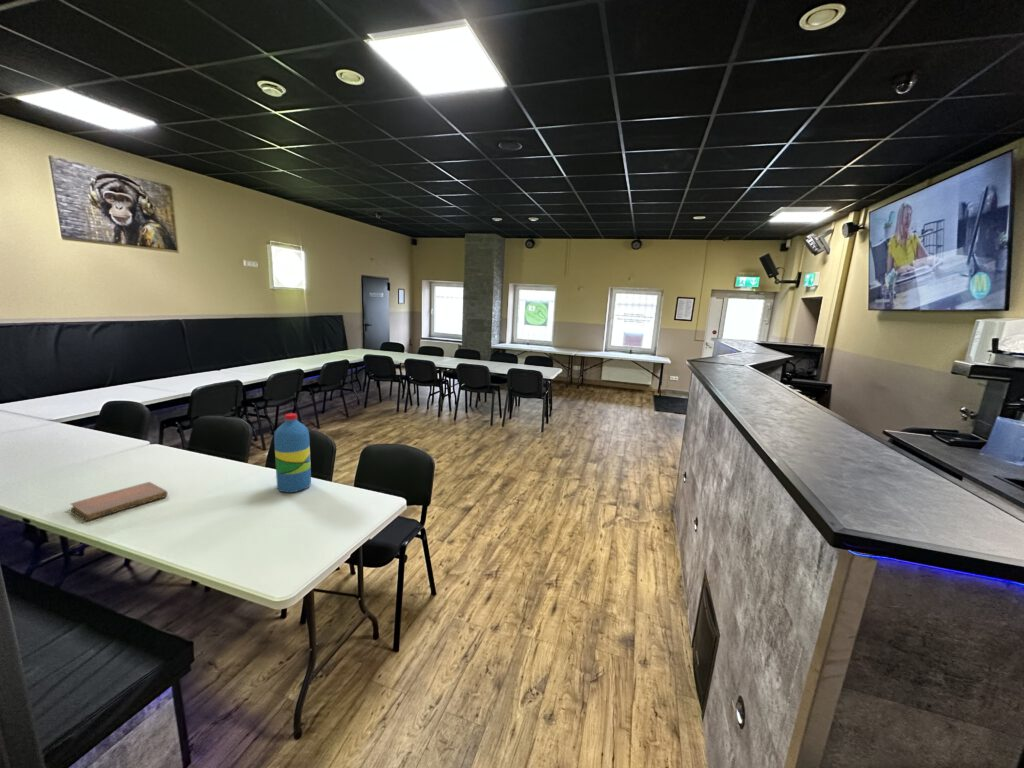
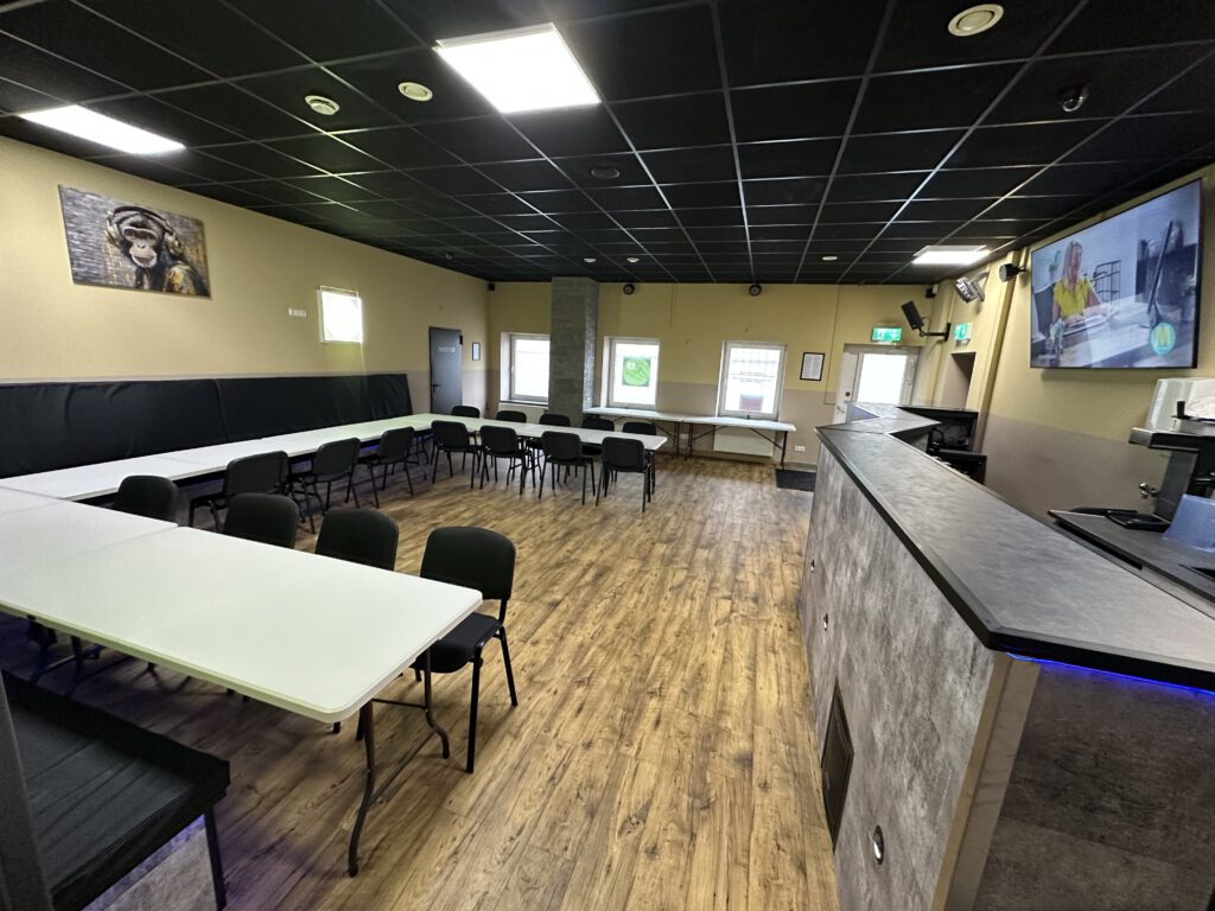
- water bottle (292, 451)
- notebook (120, 499)
